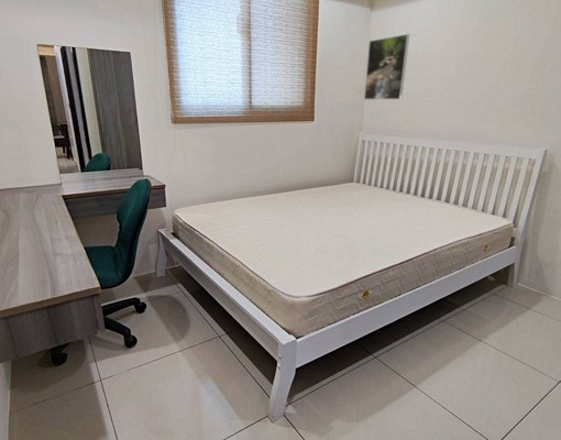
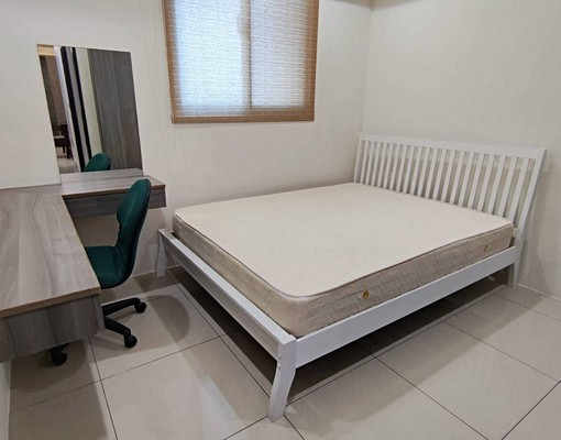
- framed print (385, 69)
